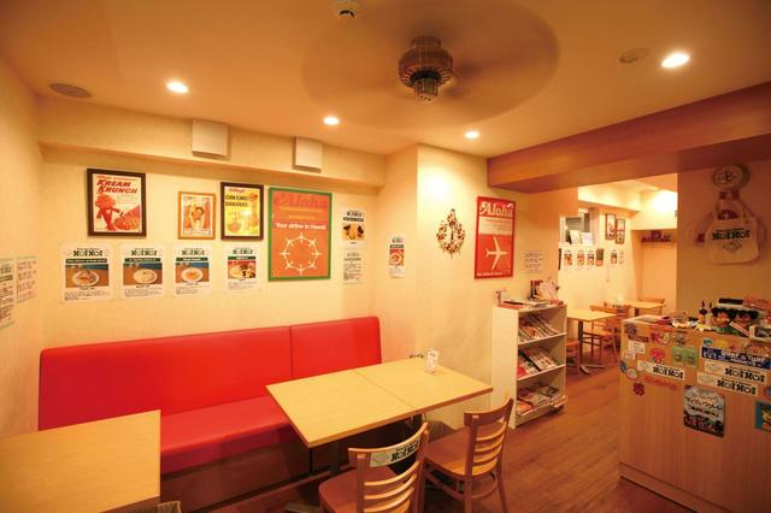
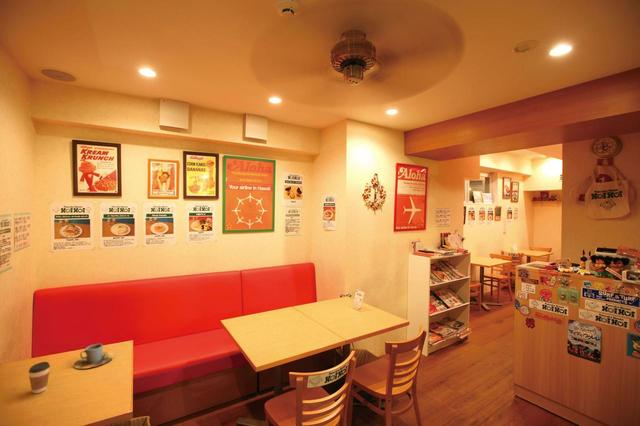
+ coffee cup (39, 377)
+ cup (94, 353)
